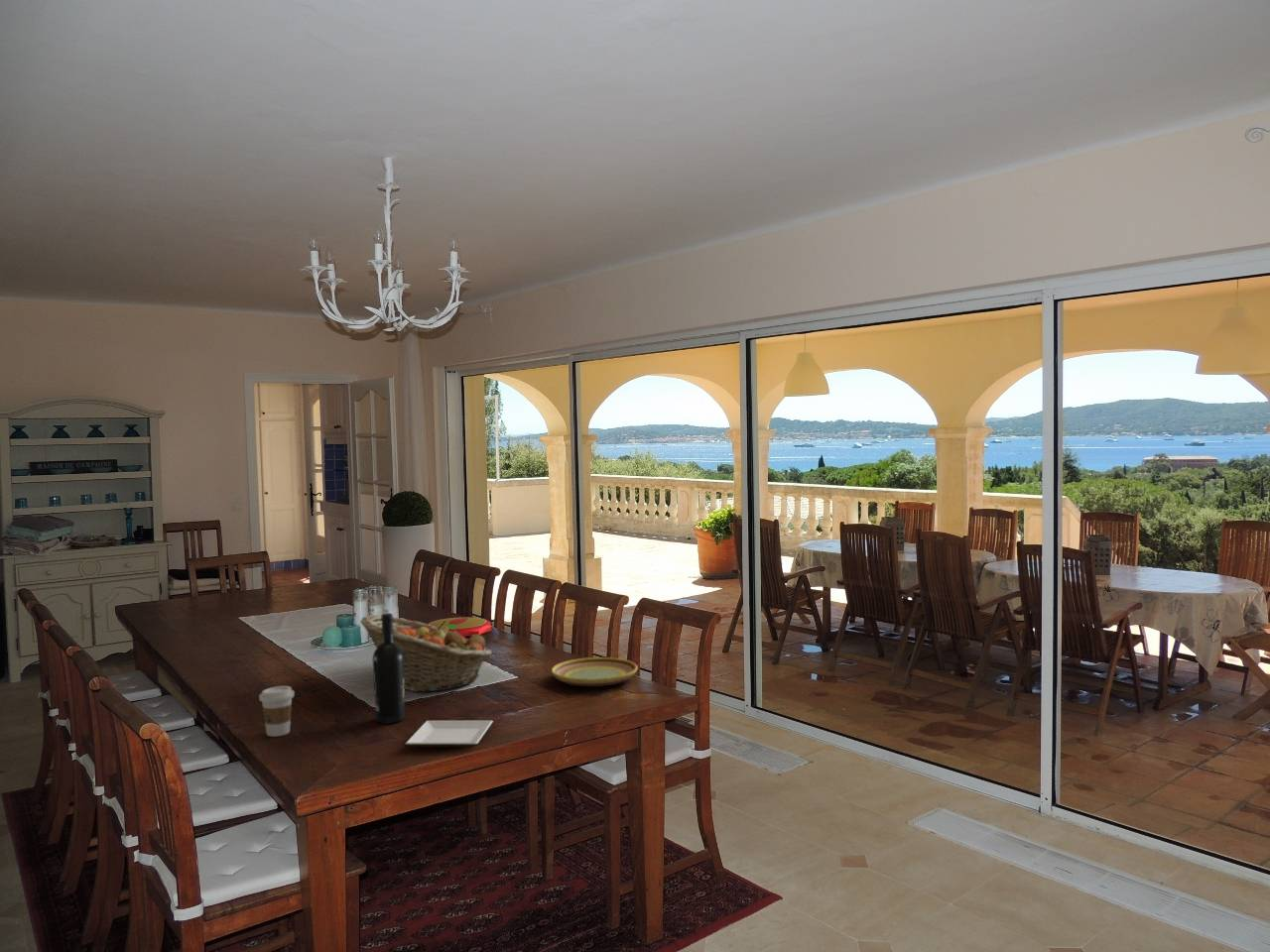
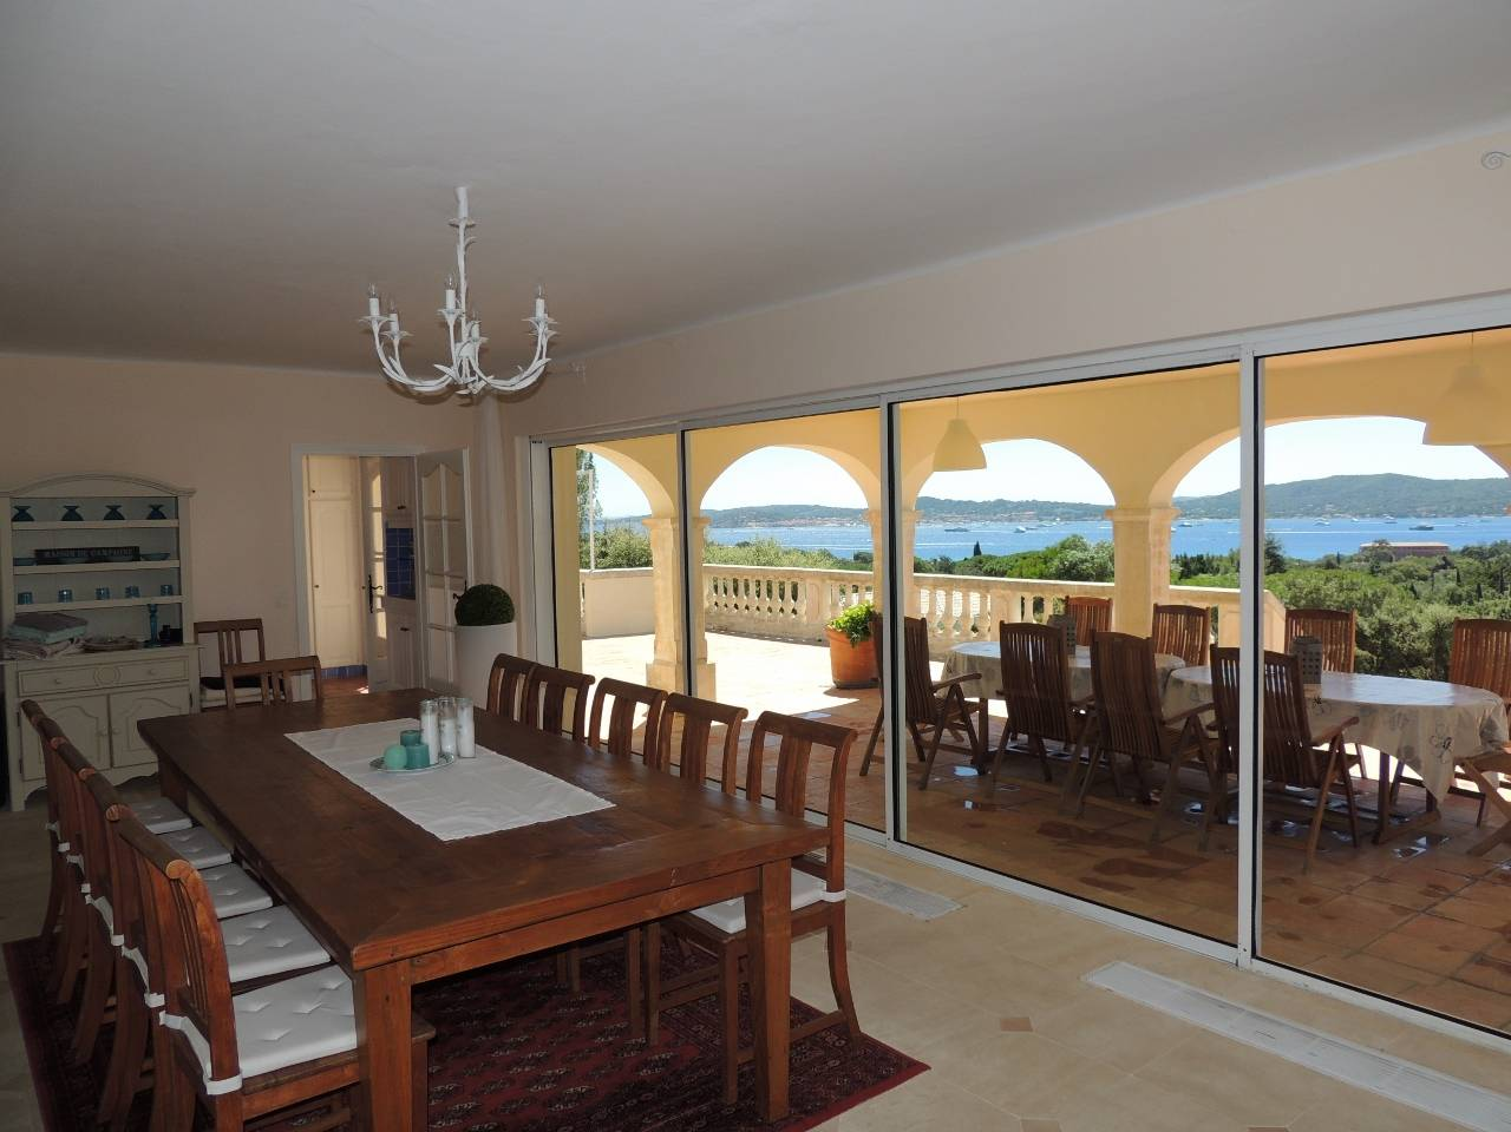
- plate (594, 672)
- wine bottle (388, 666)
- fruit basket (426, 647)
- plate (450, 735)
- plate (457, 626)
- coffee cup (277, 711)
